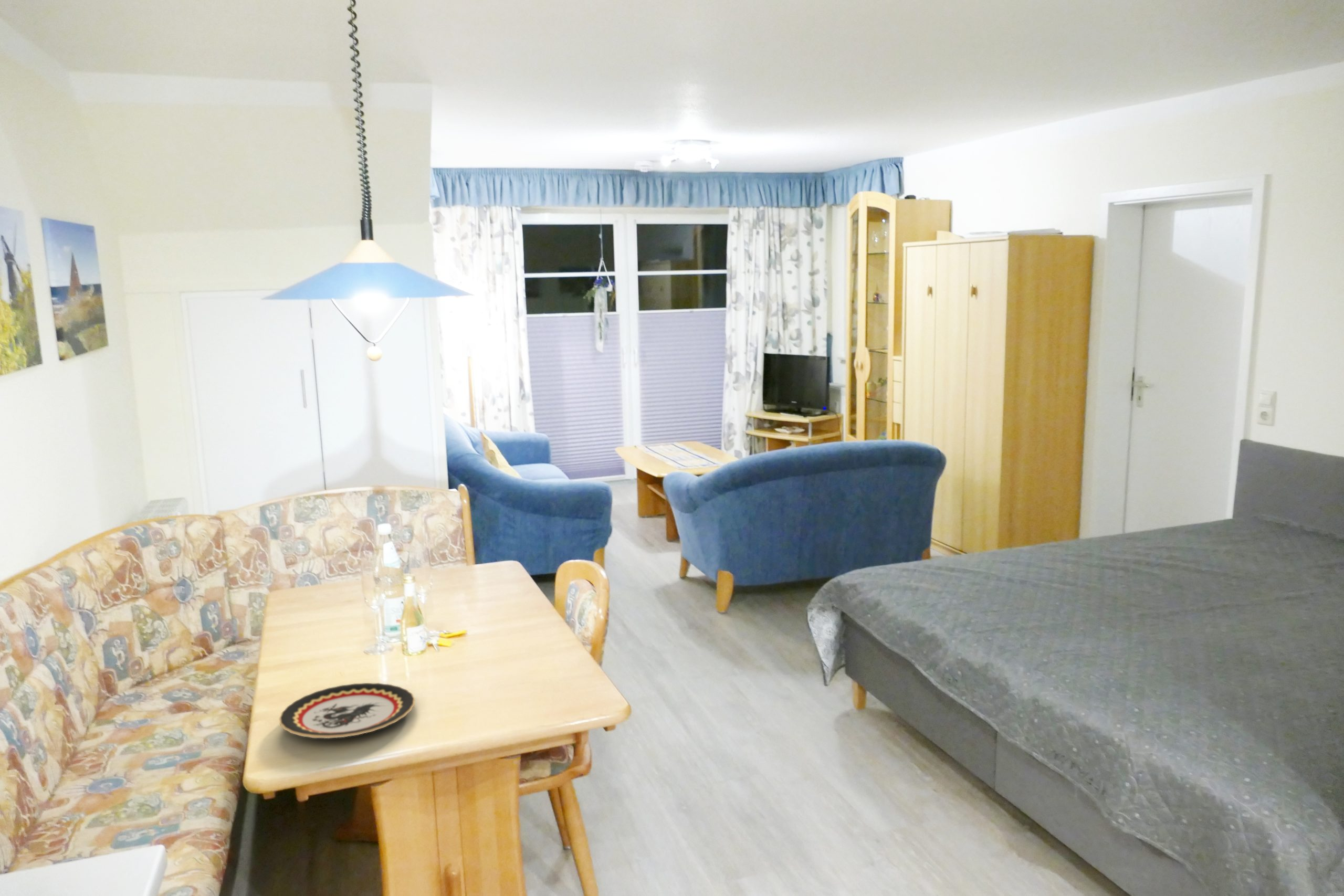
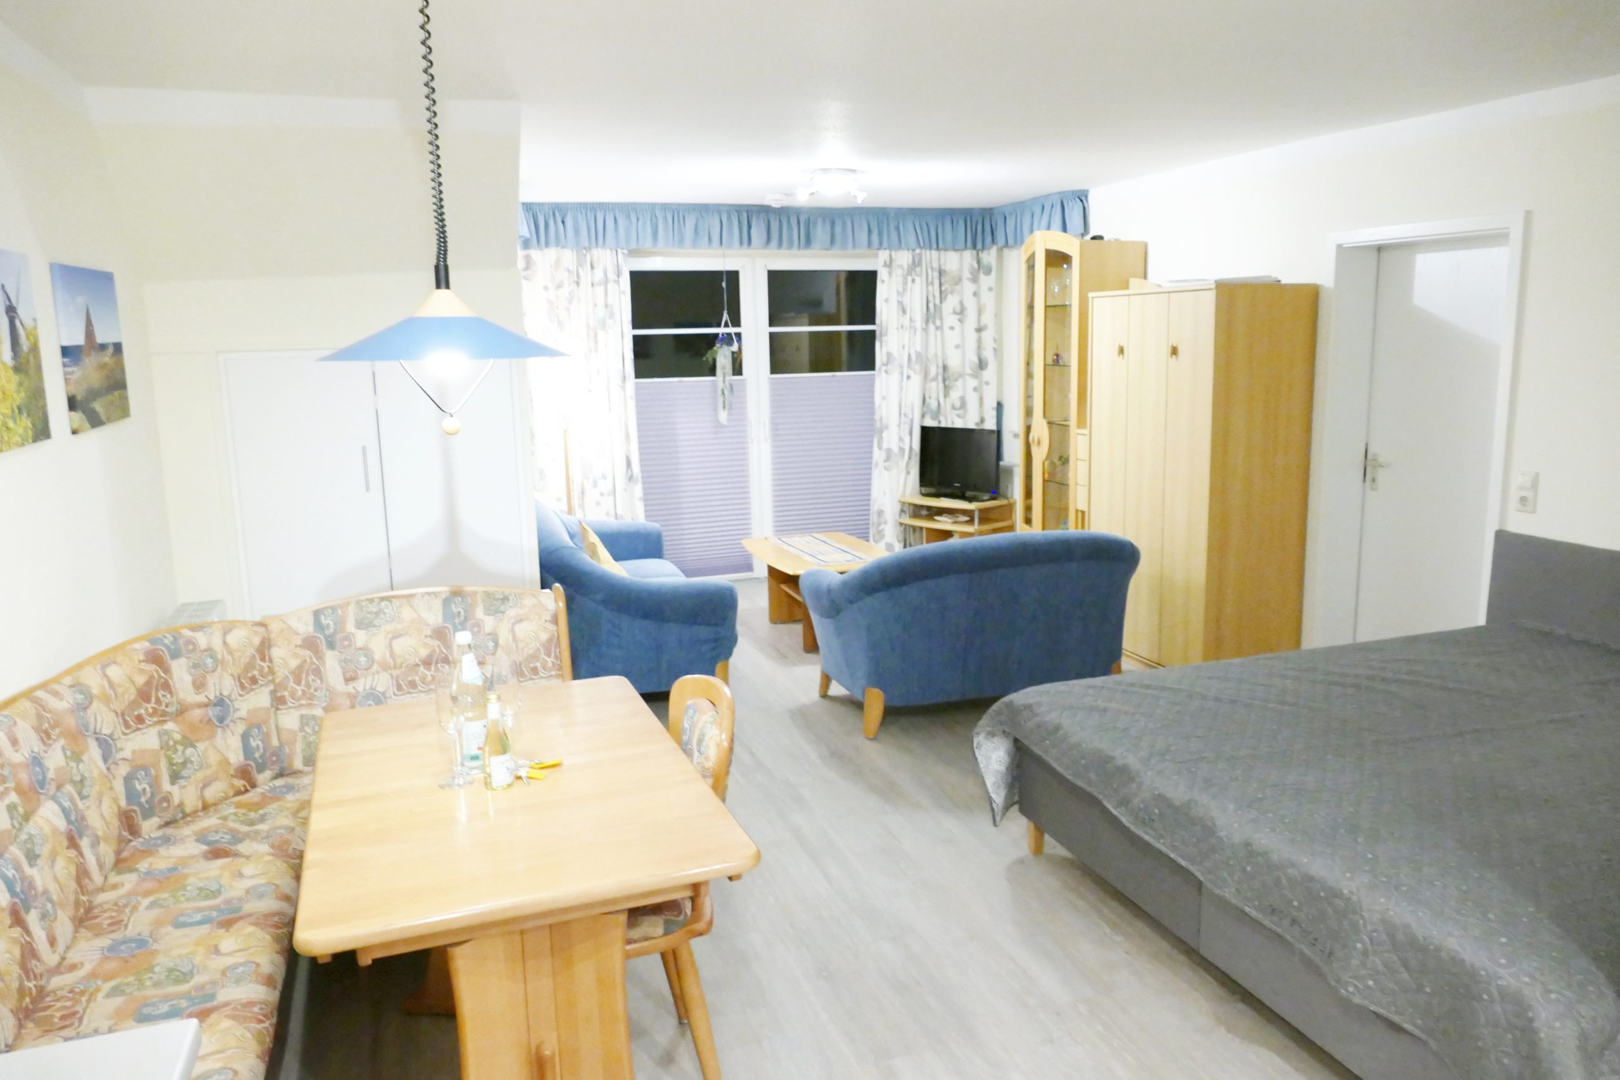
- plate (349, 713)
